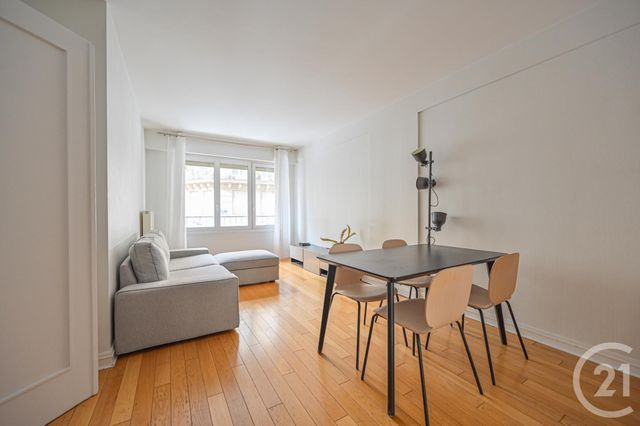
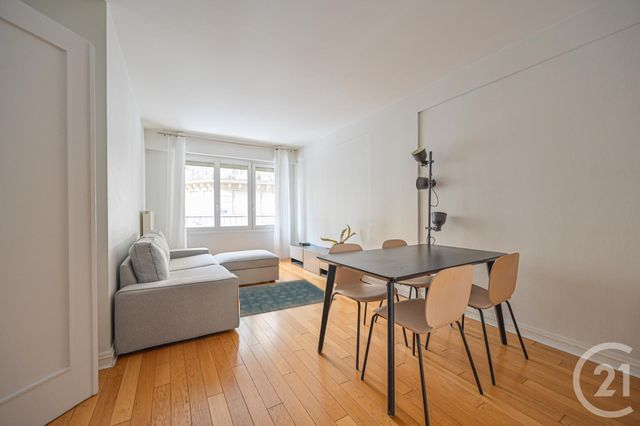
+ rug (258, 297)
